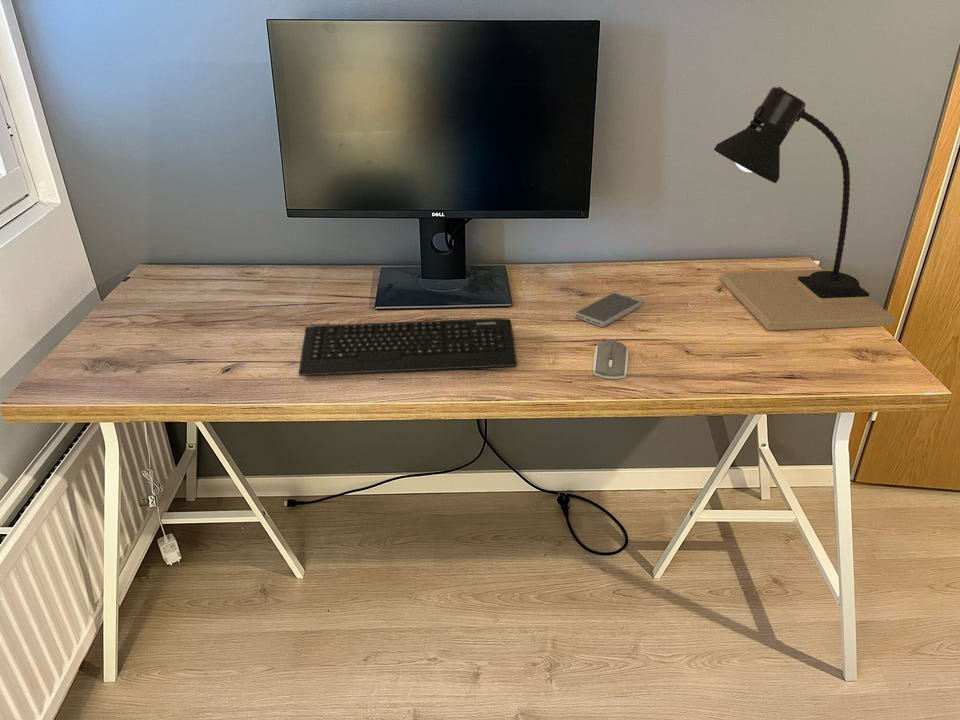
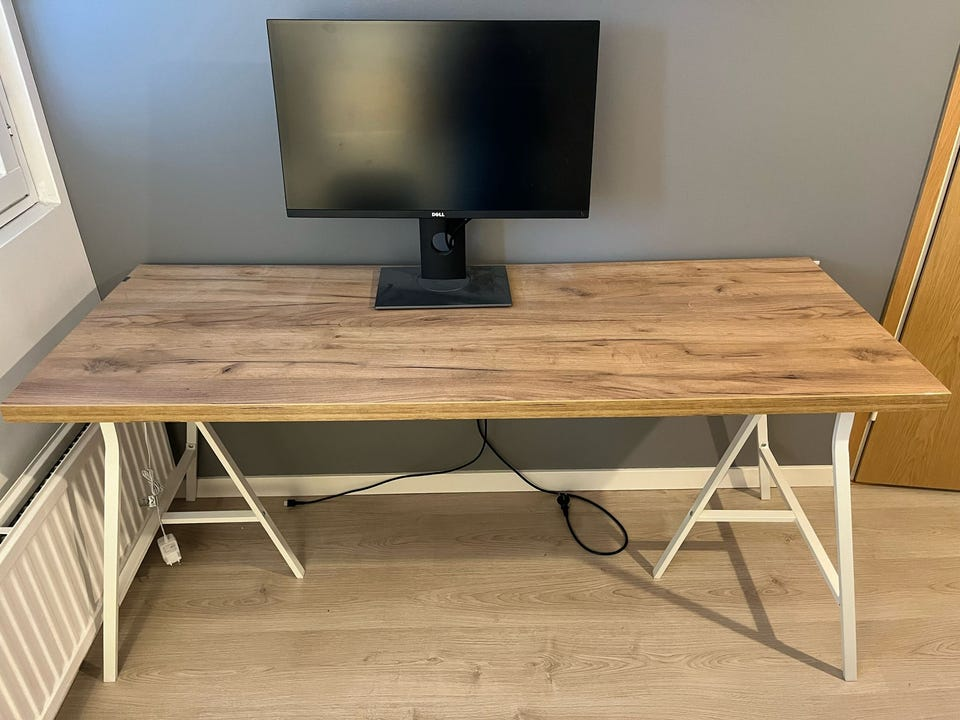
- computer mouse (611, 353)
- keyboard (408, 343)
- smartphone (608, 308)
- desk lamp (776, 182)
